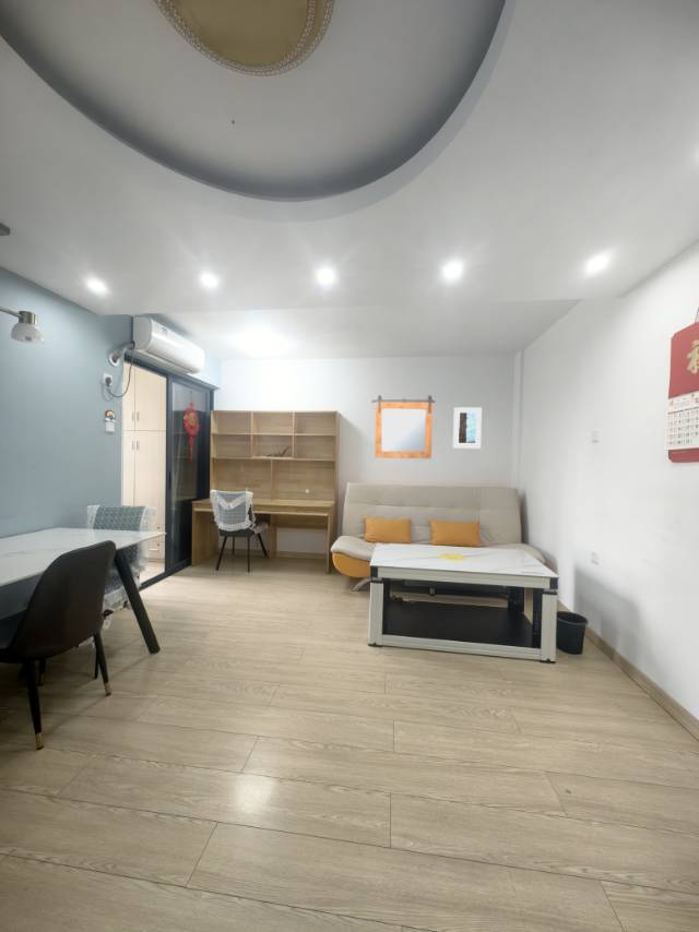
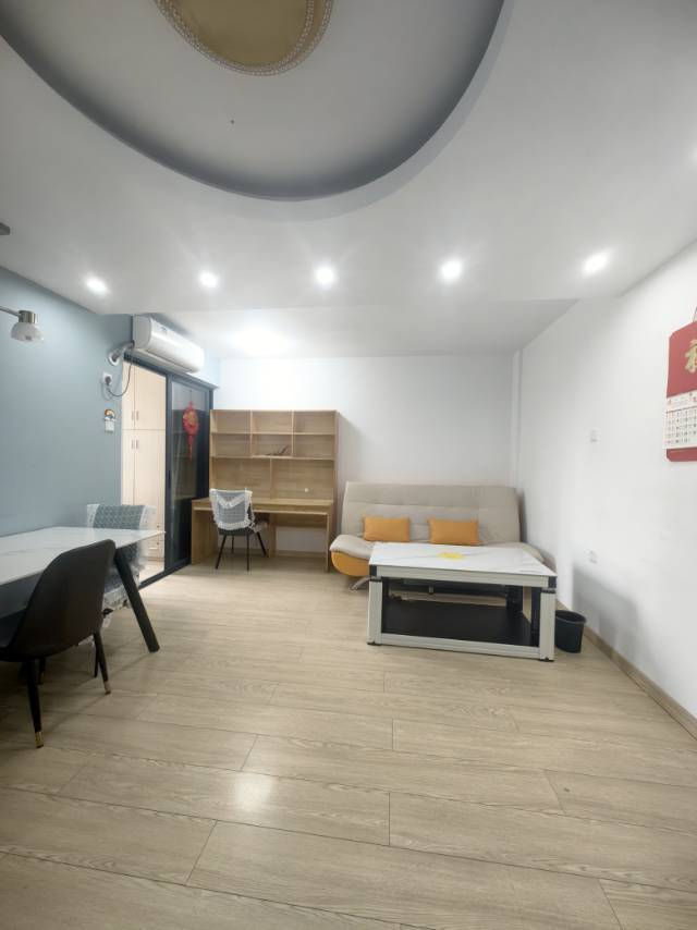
- mirror (402, 427)
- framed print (466, 428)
